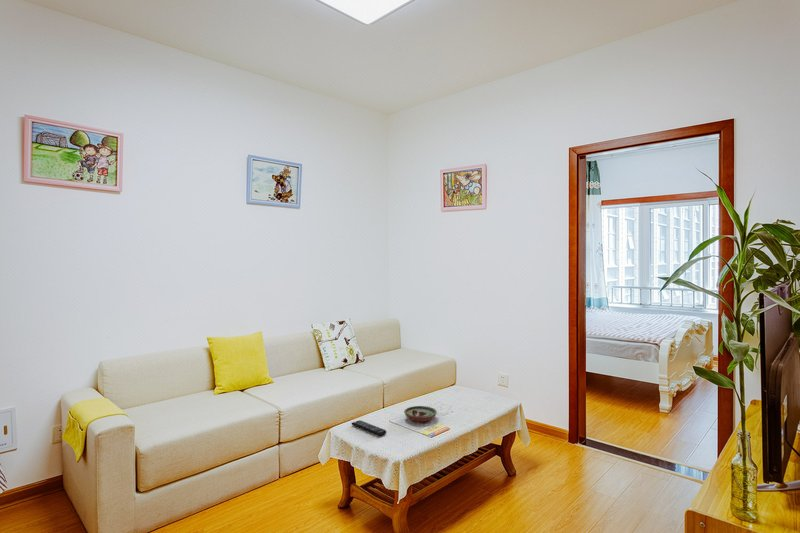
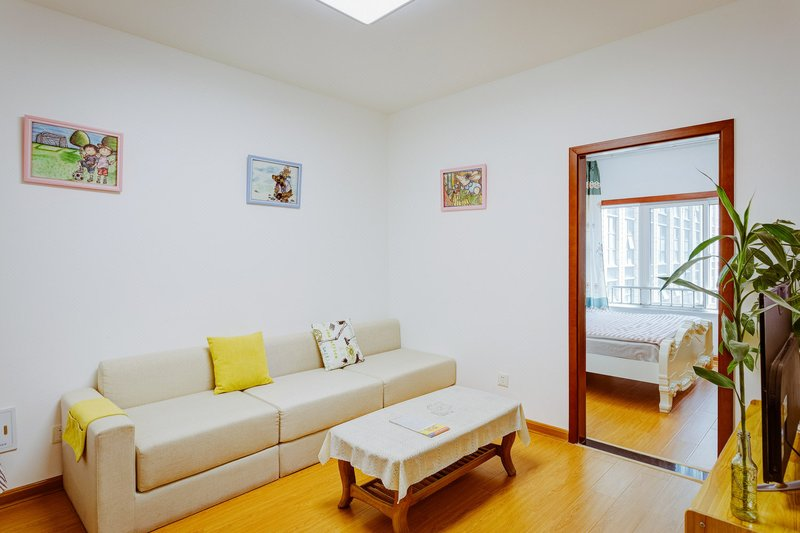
- remote control (368, 427)
- decorative bowl (420, 415)
